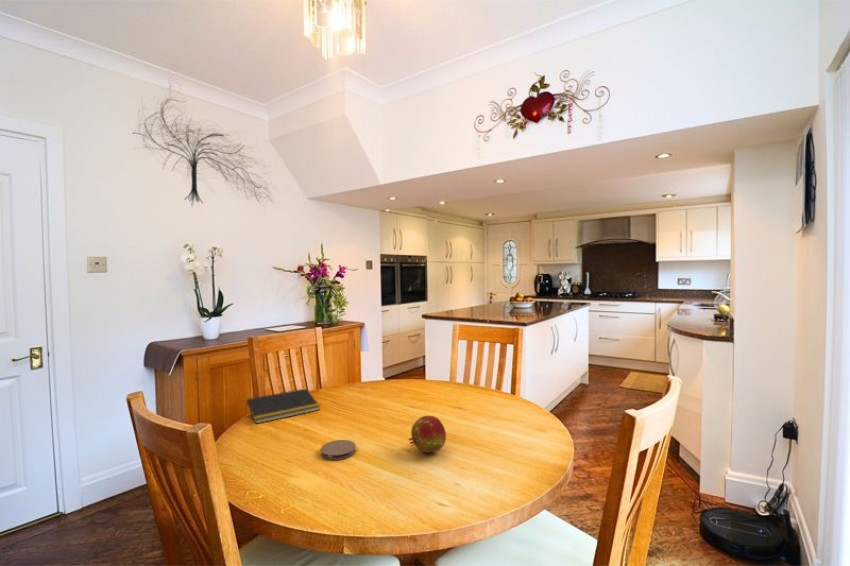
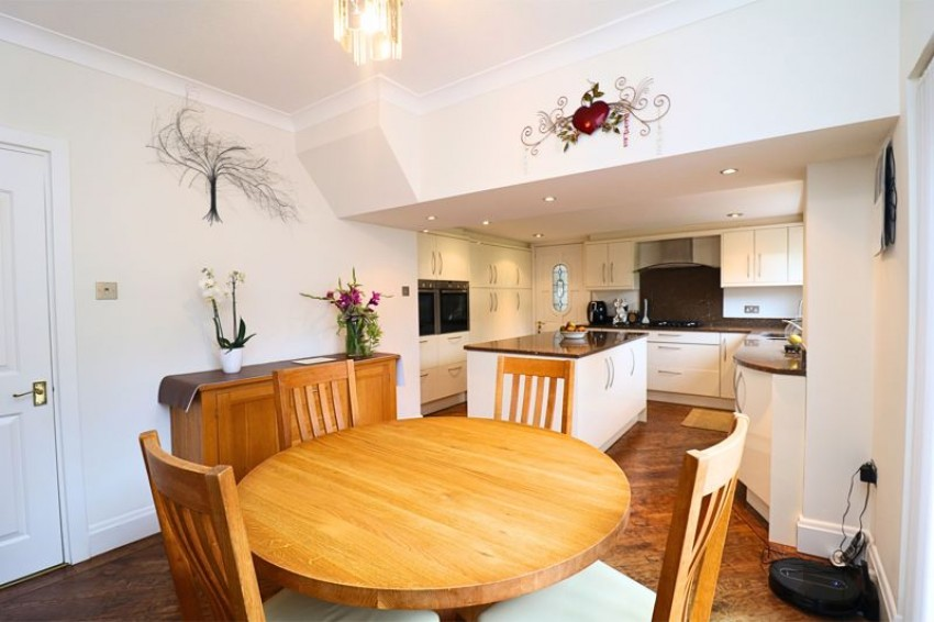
- coaster (338, 449)
- fruit (426, 435)
- notepad (283, 404)
